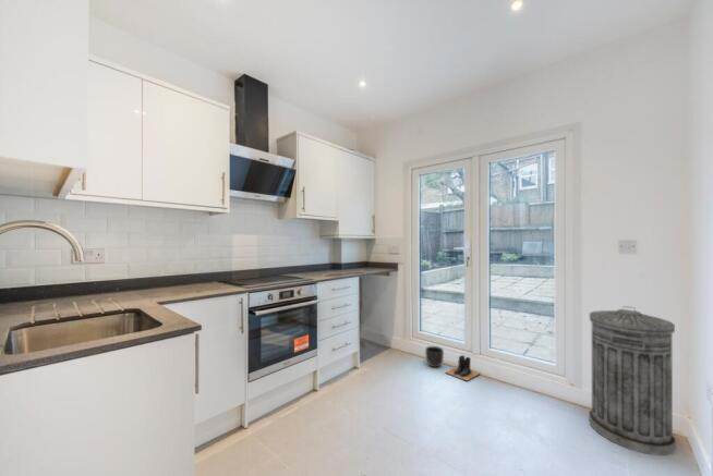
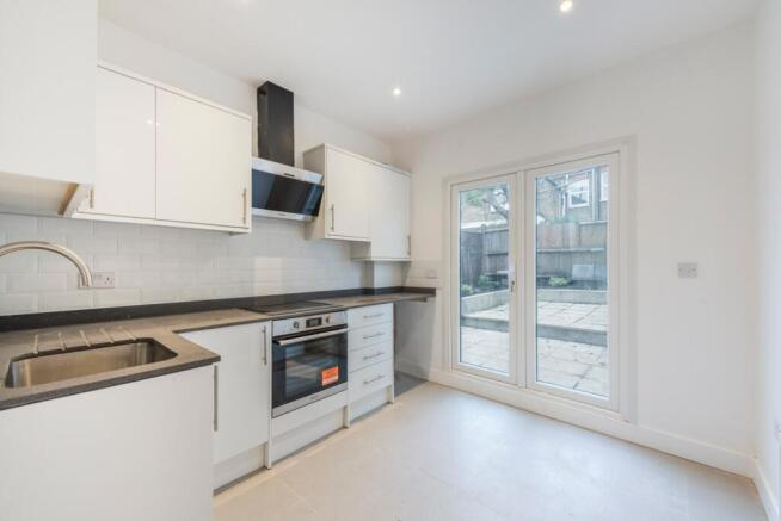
- planter (434, 357)
- trash can (629, 369)
- boots (462, 365)
